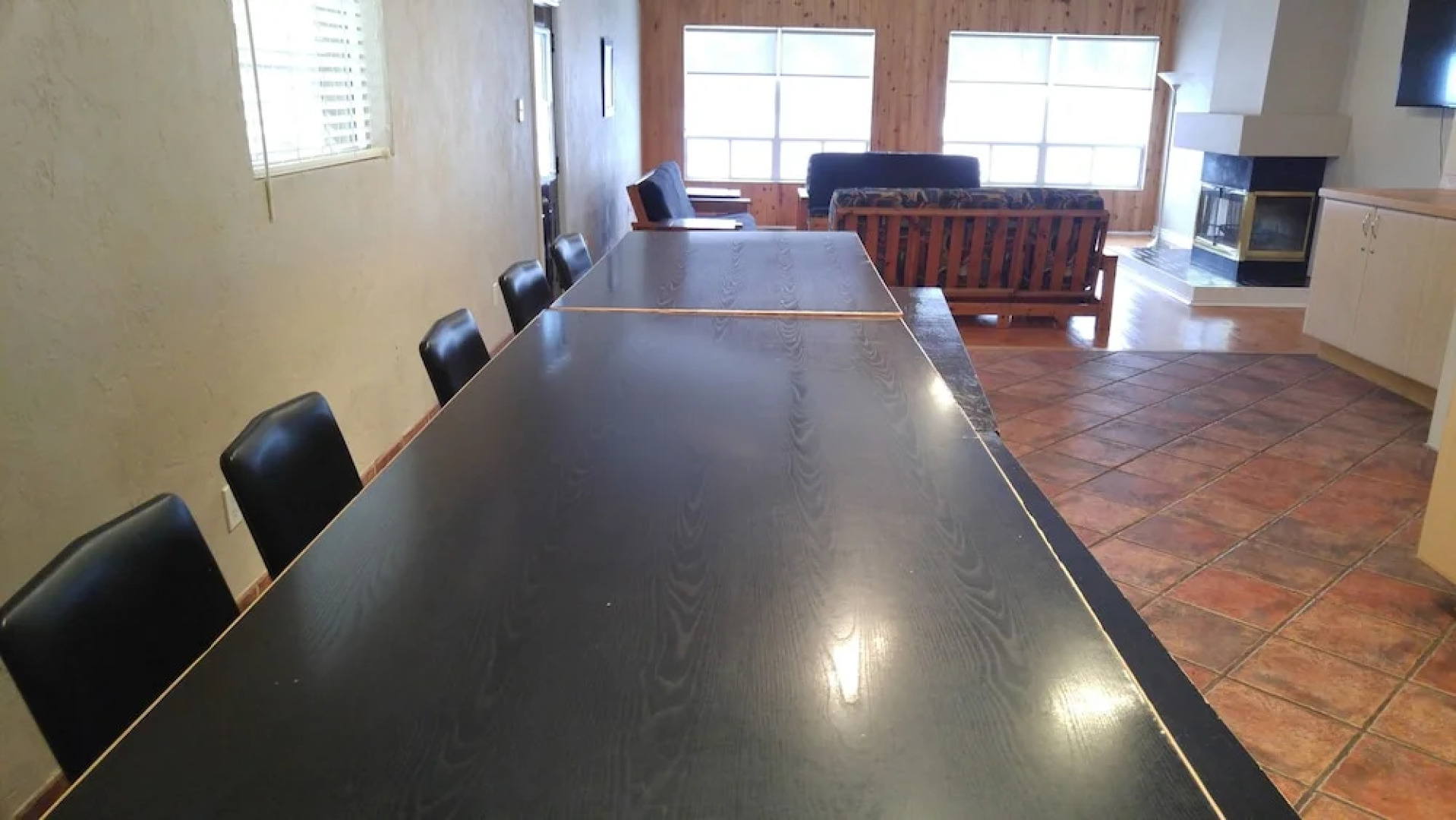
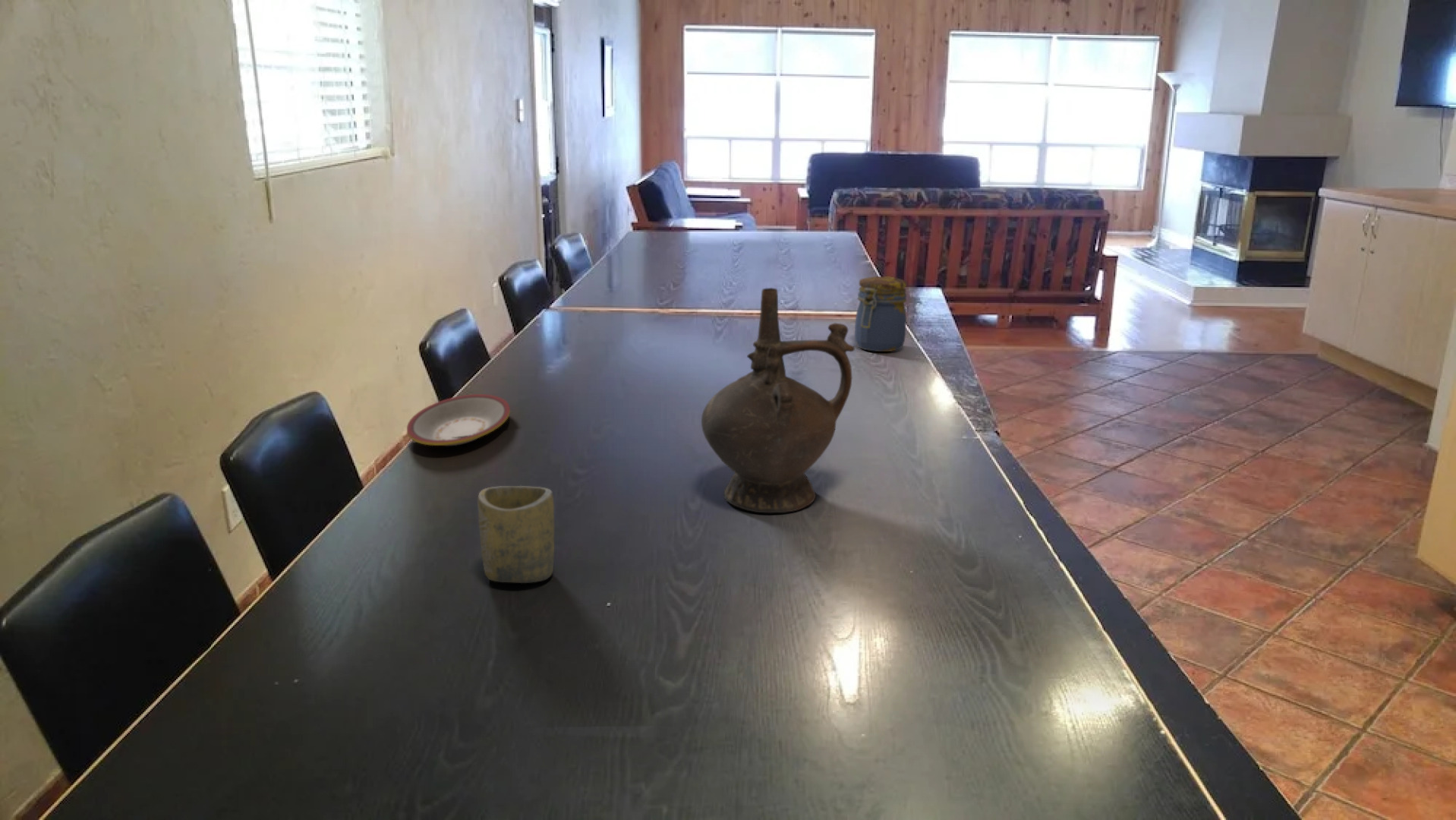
+ jar (879, 313)
+ ceremonial vessel (777, 396)
+ plate (460, 424)
+ cup (517, 534)
